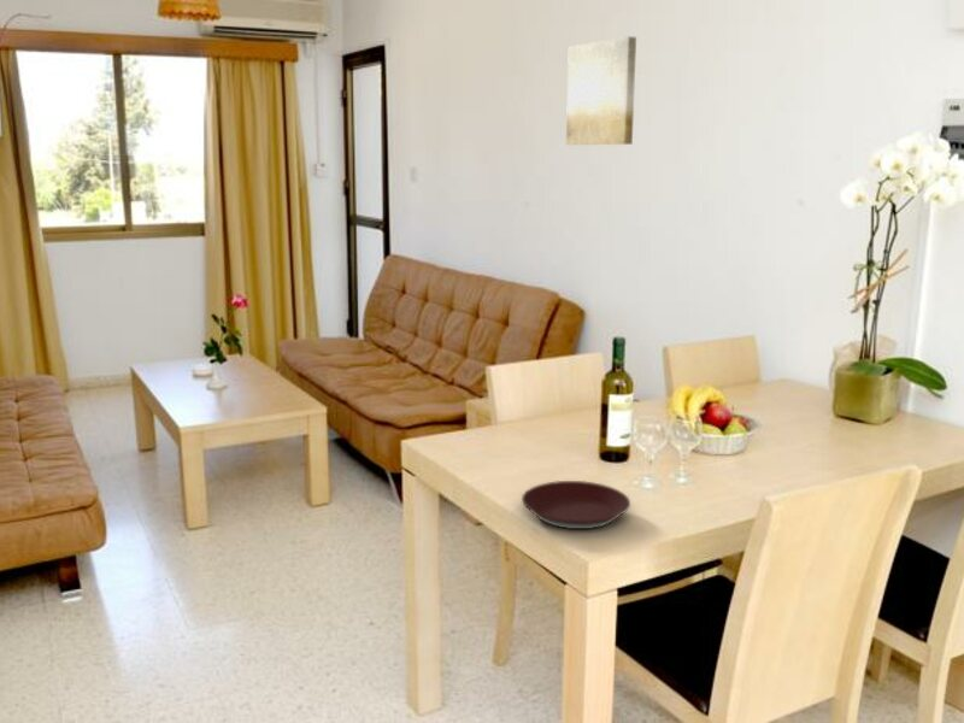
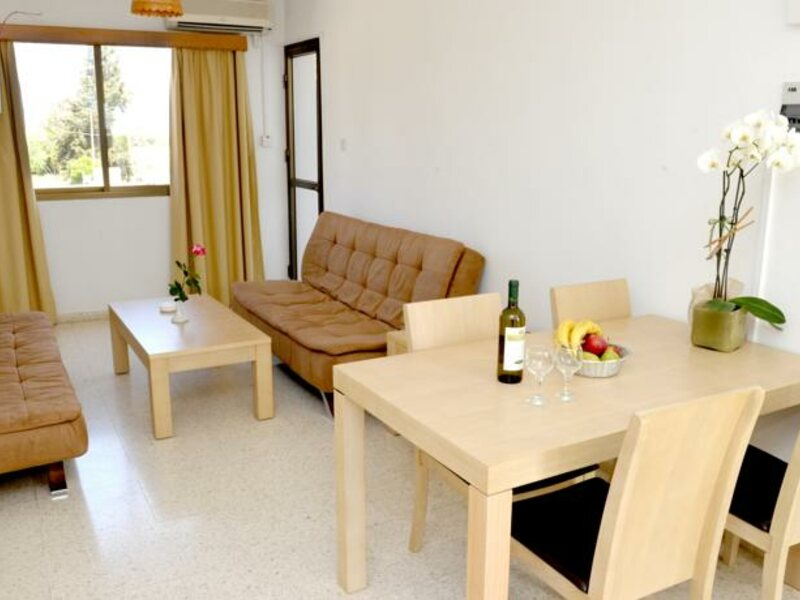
- plate (575, 506)
- wall art (599, 93)
